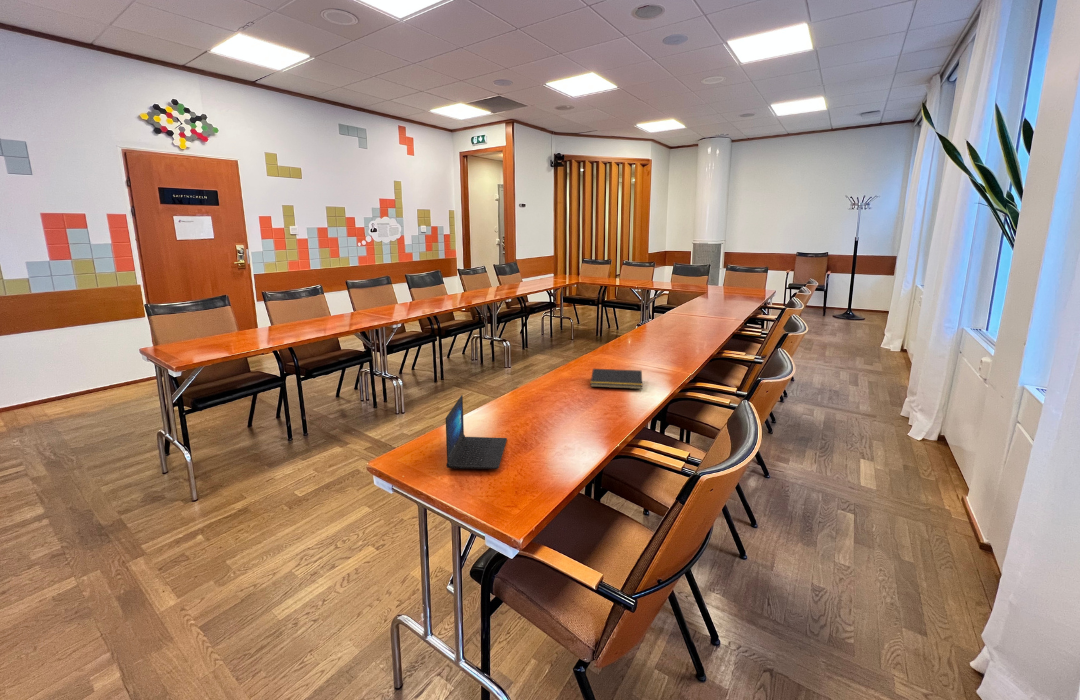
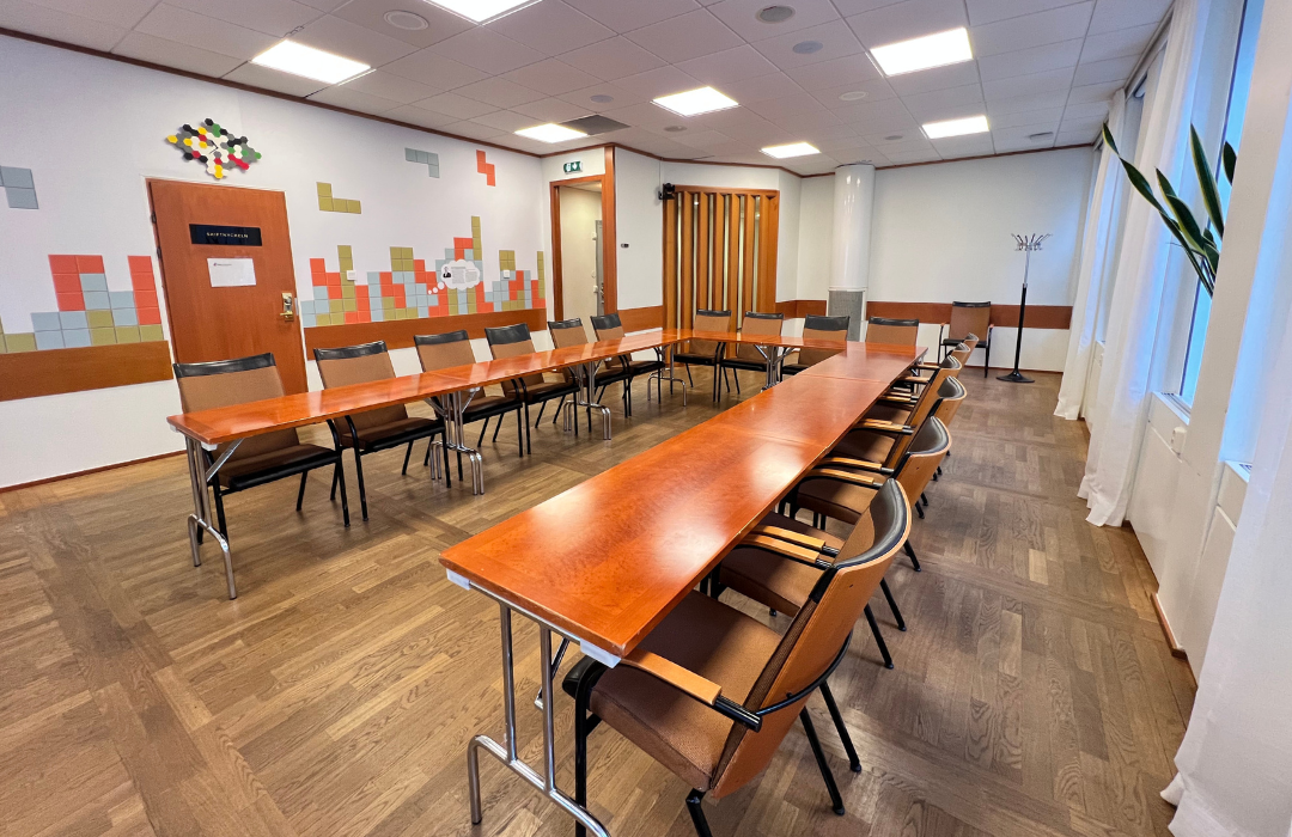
- notepad (616, 378)
- laptop (477, 437)
